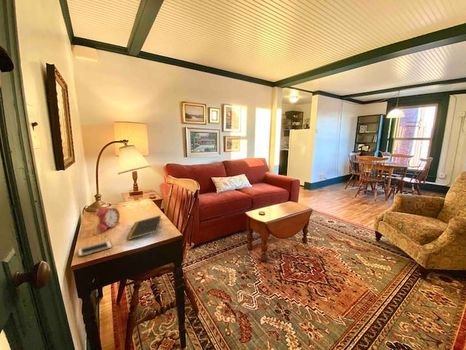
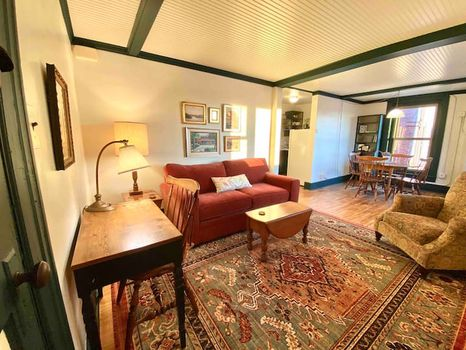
- cell phone (95, 248)
- alarm clock (107, 217)
- notepad (145, 226)
